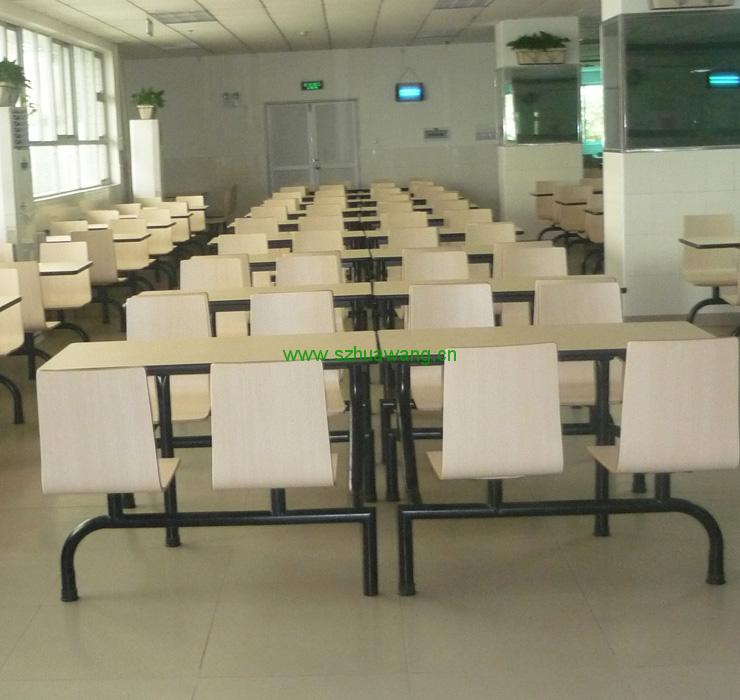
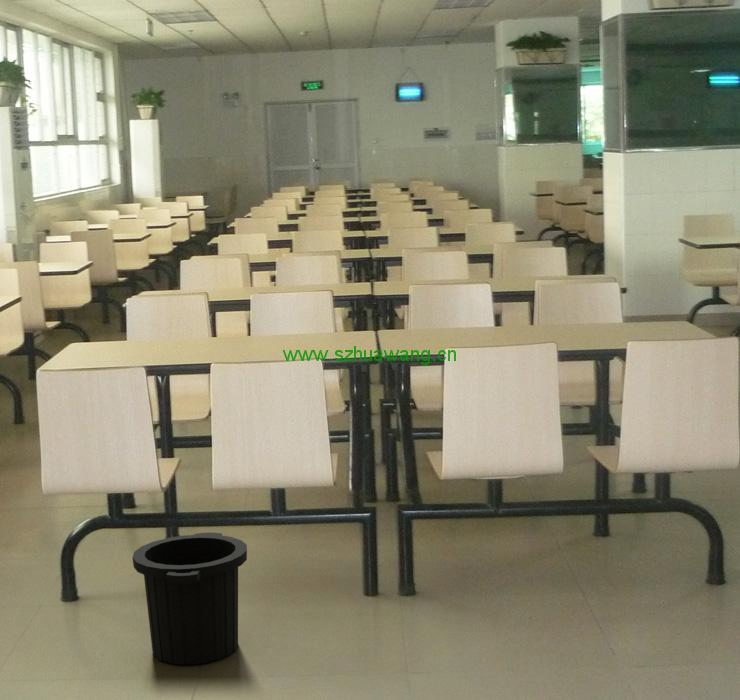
+ trash can (192, 599)
